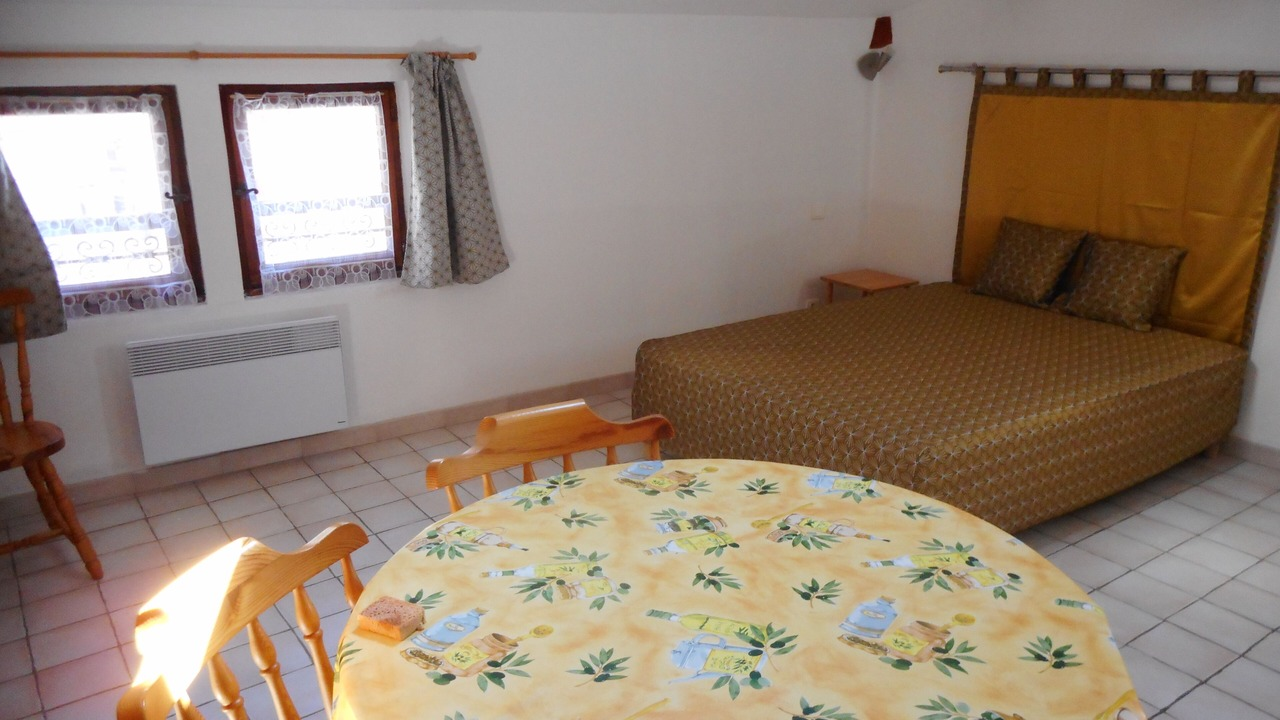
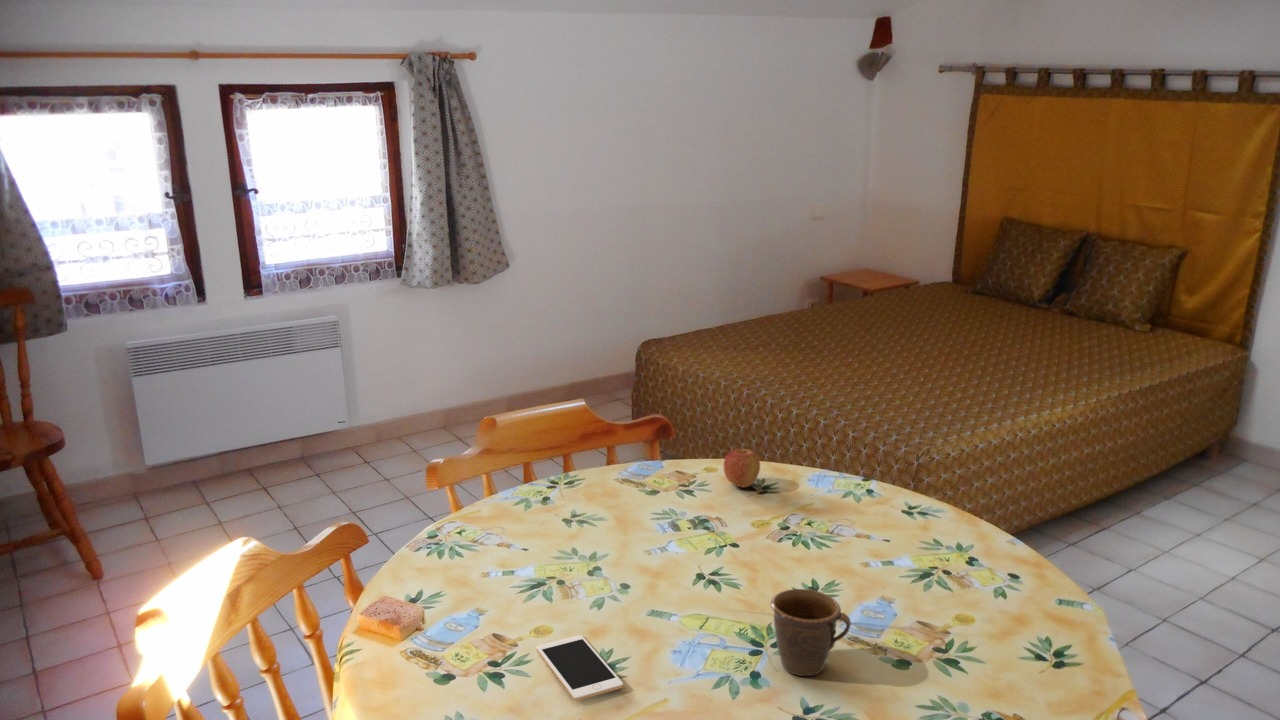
+ cell phone (578, 666)
+ mug (809, 635)
+ apple (741, 467)
